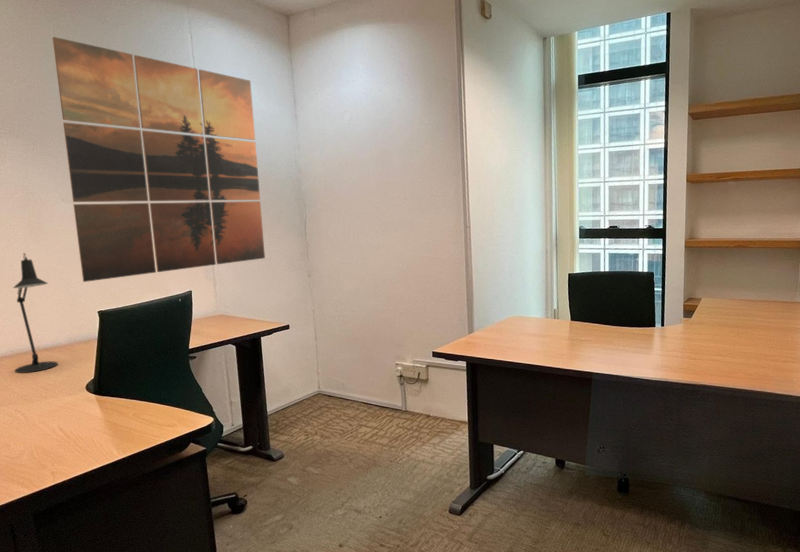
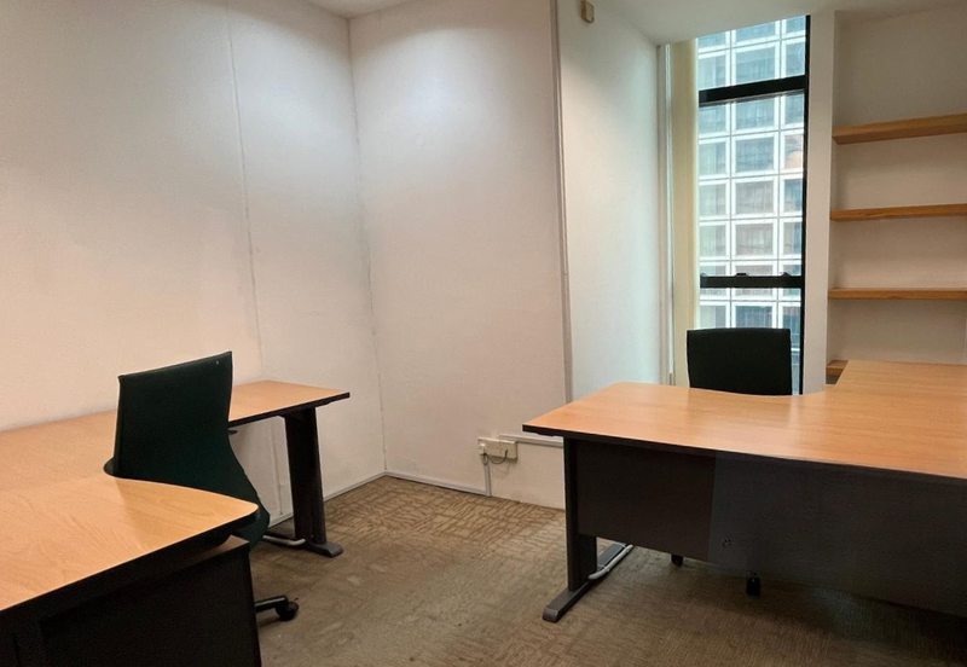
- wall art (177, 167)
- desk lamp (25, 312)
